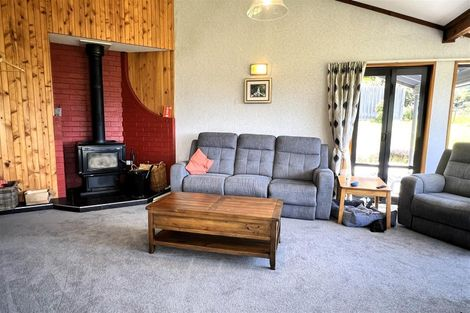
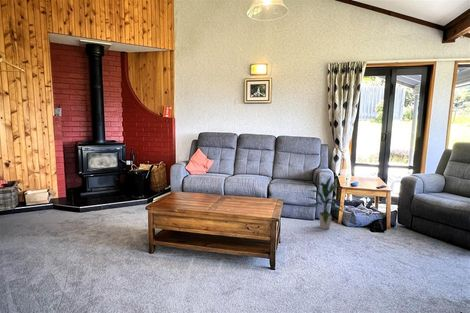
+ indoor plant (325, 202)
